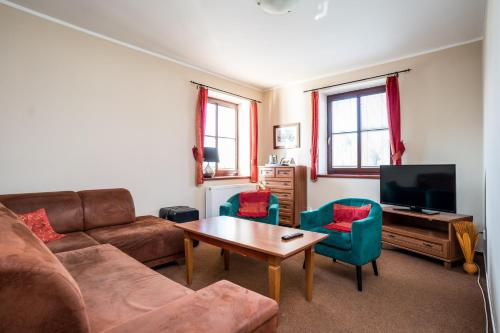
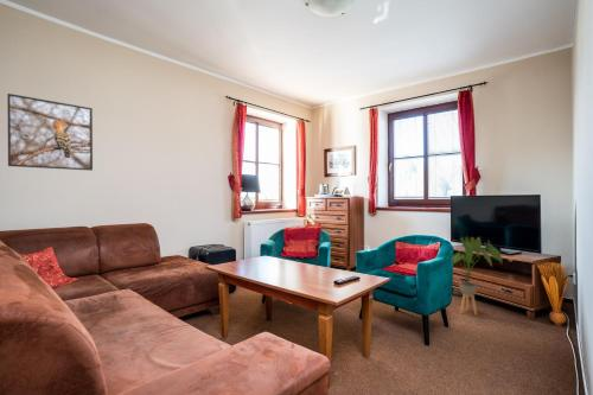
+ house plant (470, 274)
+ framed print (53, 134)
